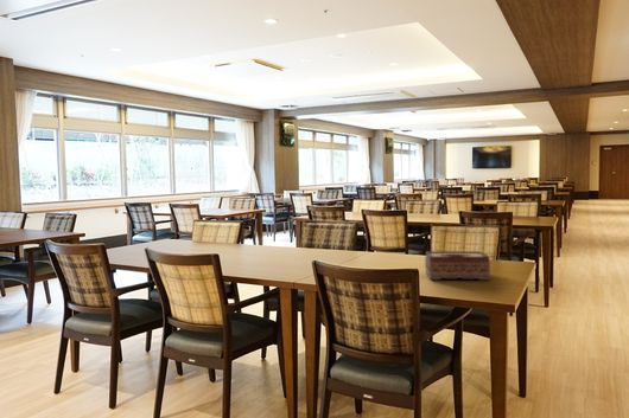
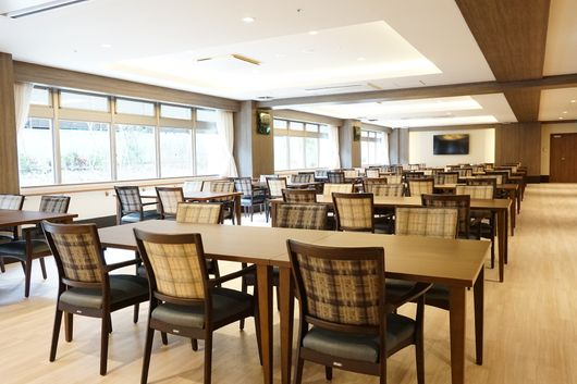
- tissue box (456, 265)
